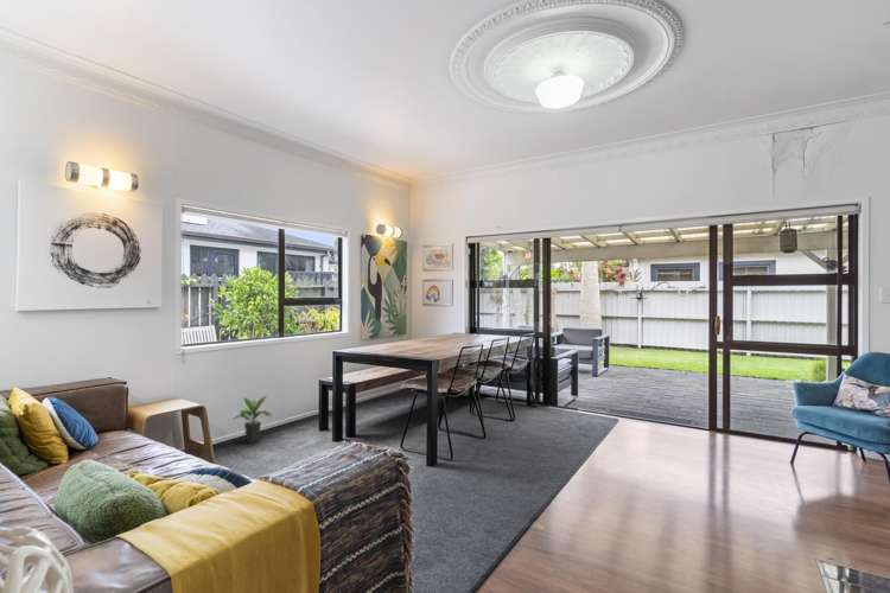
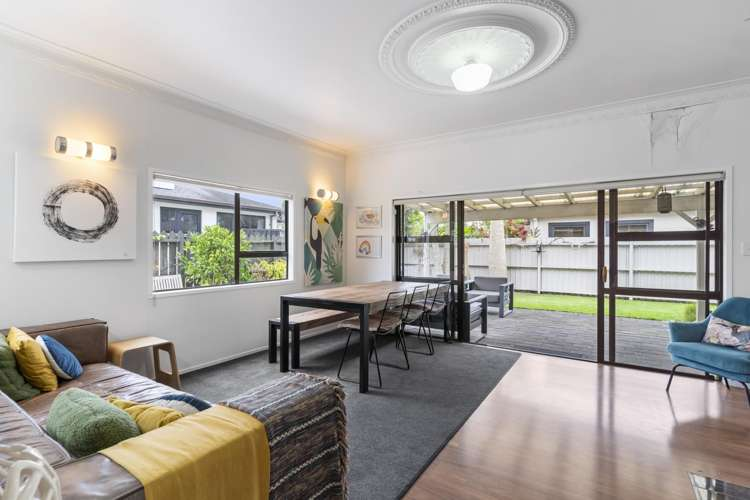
- potted plant (252, 420)
